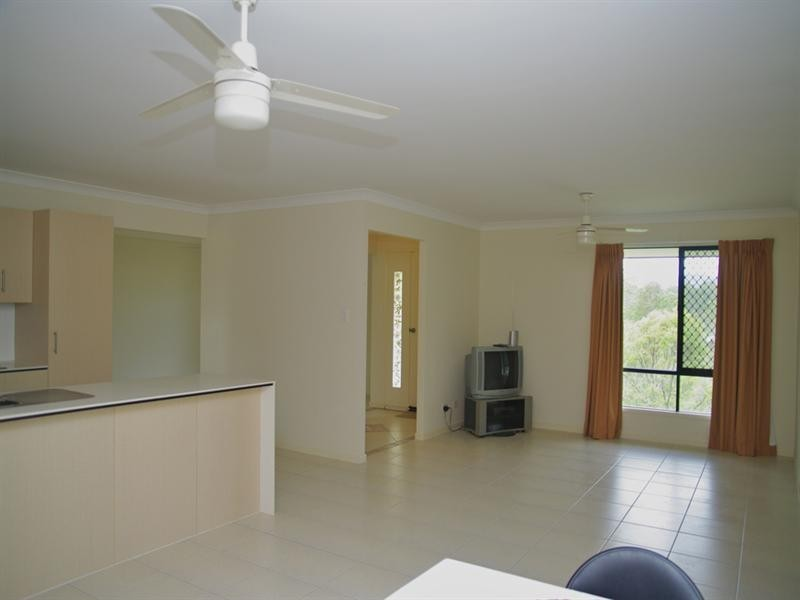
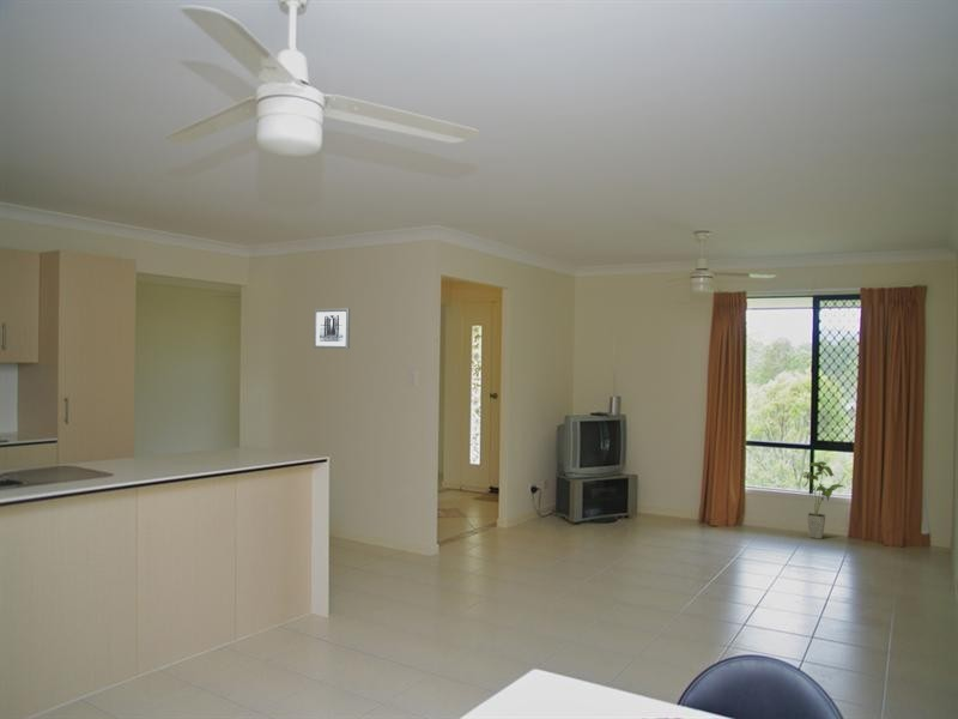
+ wall art (331, 328)
+ house plant (823, 500)
